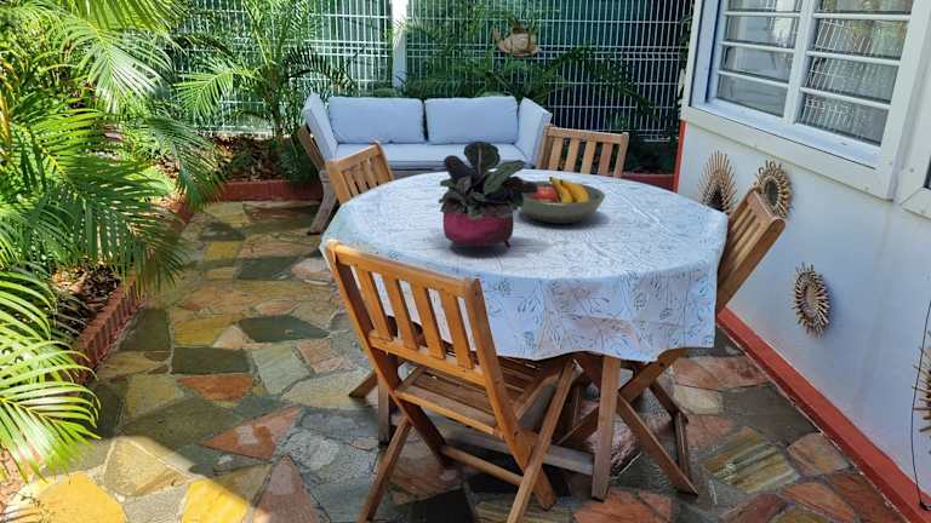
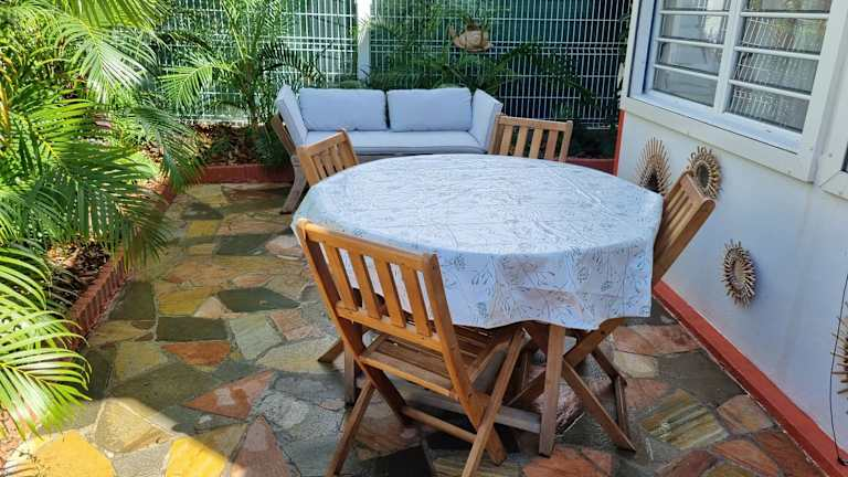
- potted plant (480, 194)
- fruit bowl (556, 201)
